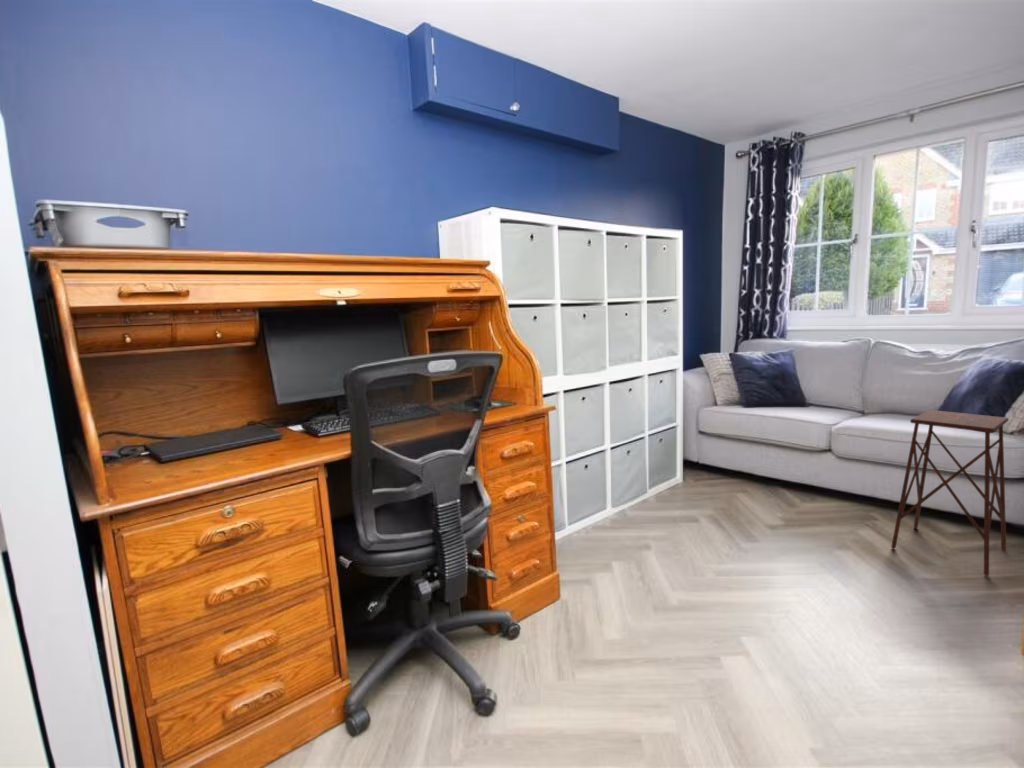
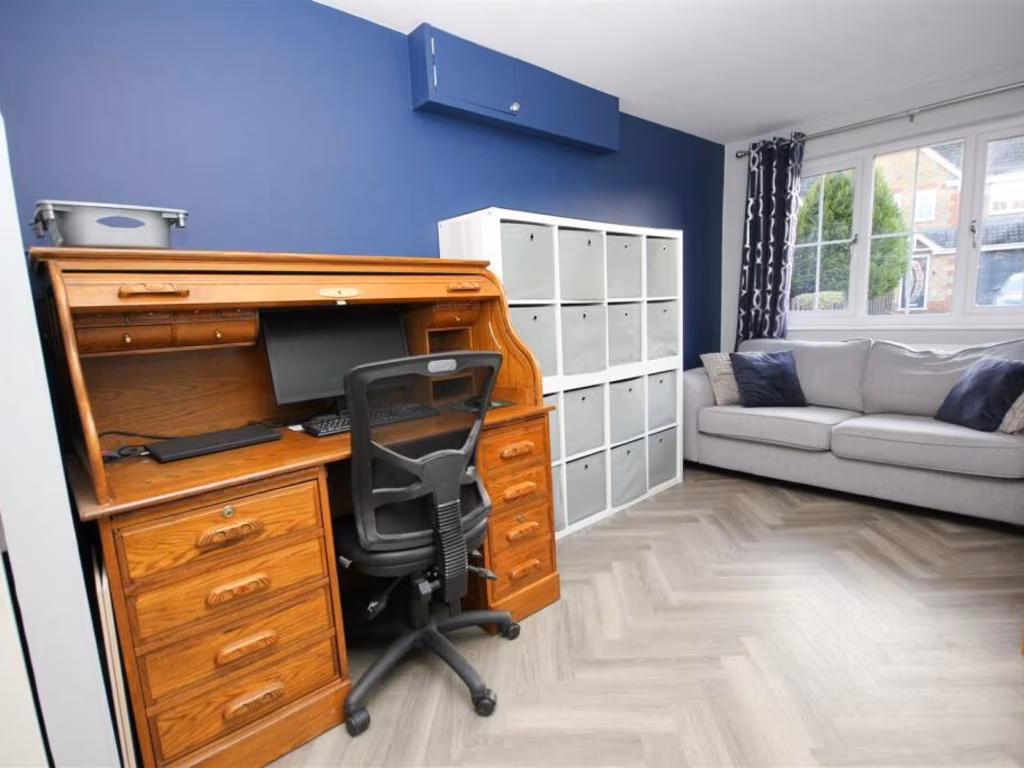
- side table (949, 486)
